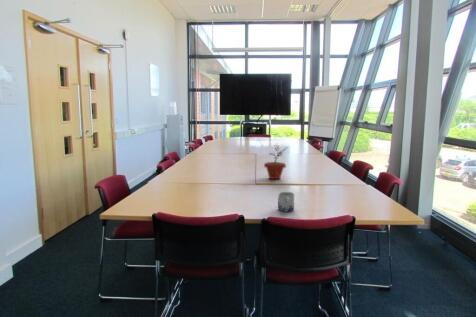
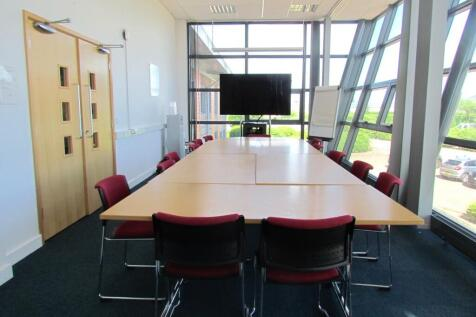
- potted plant (275, 161)
- mug (286, 202)
